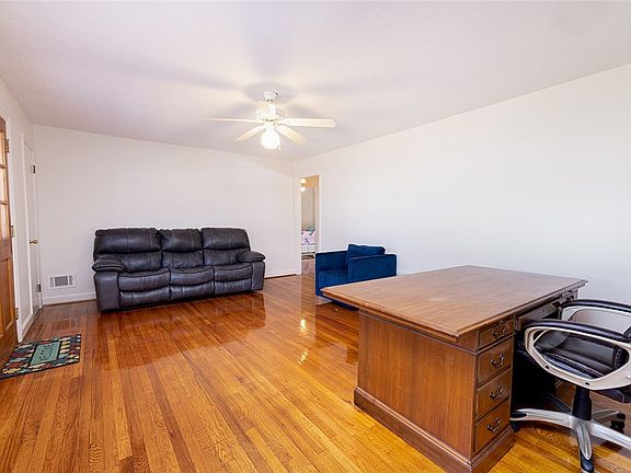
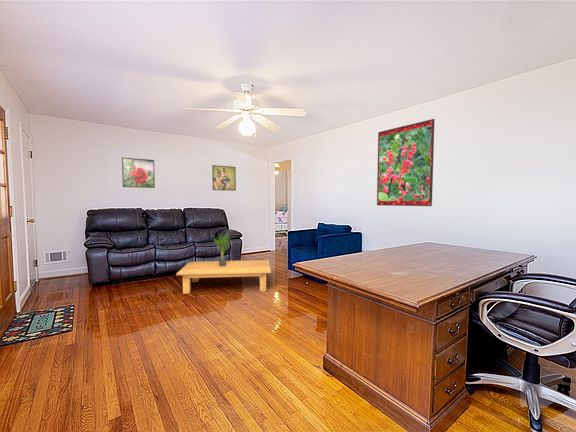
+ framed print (138, 173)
+ potted plant (222, 247)
+ coffee table (227, 275)
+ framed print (224, 178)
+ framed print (403, 166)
